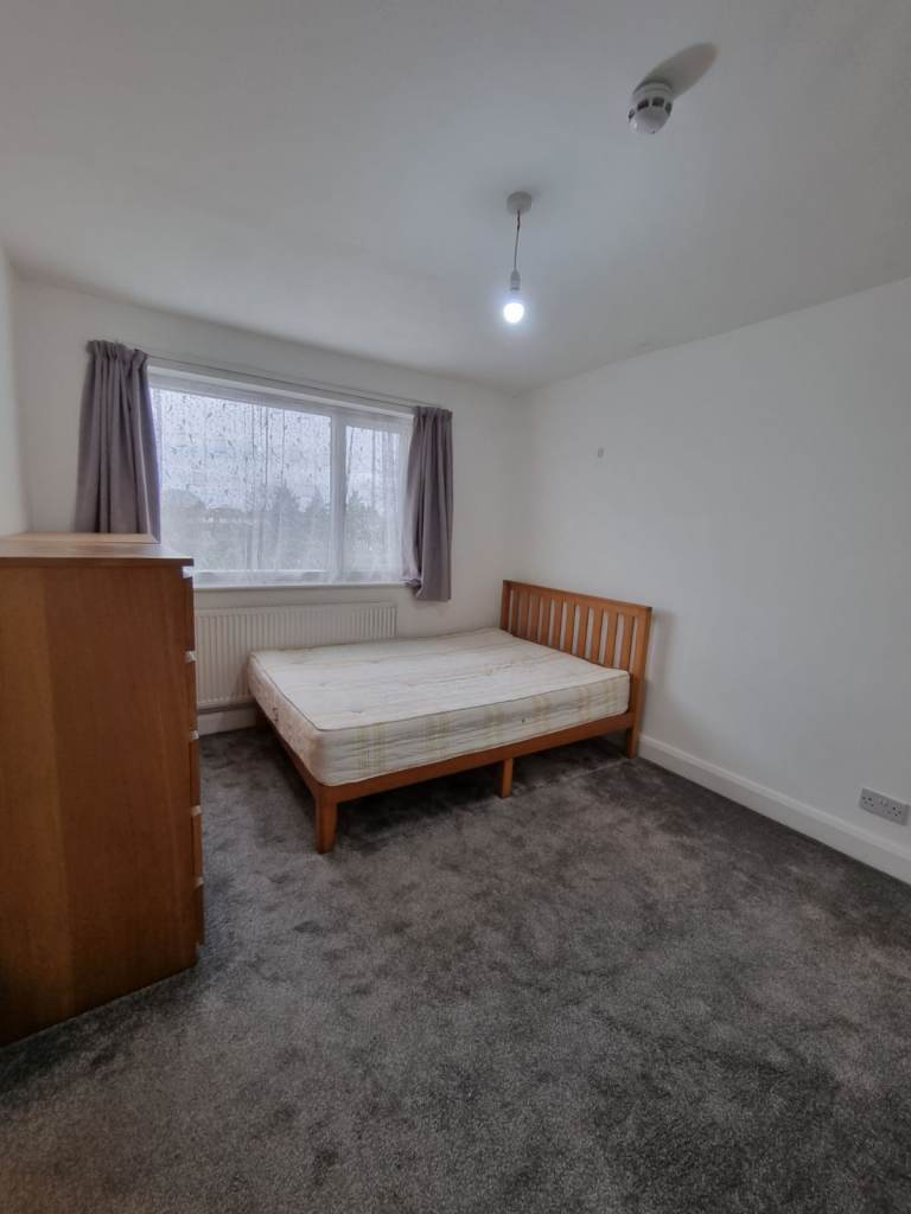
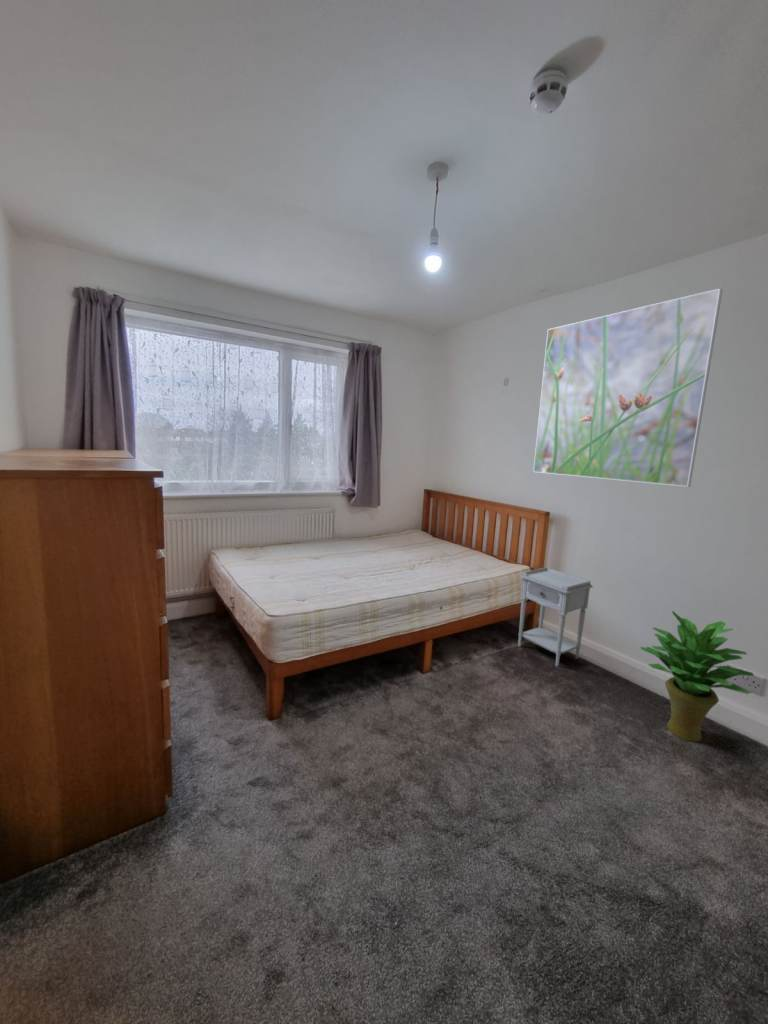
+ nightstand (554, 609)
+ potted plant (694, 676)
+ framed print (610, 398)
